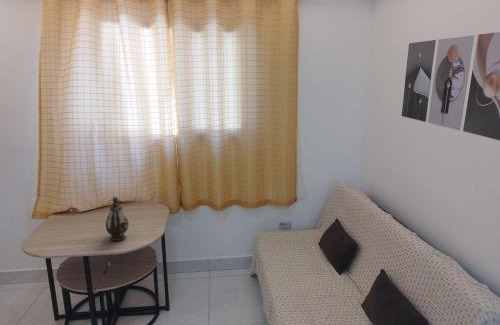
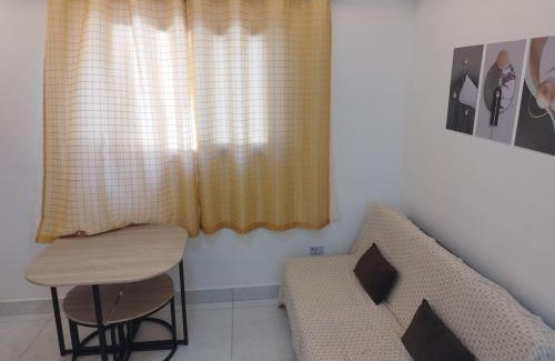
- teapot (116, 217)
